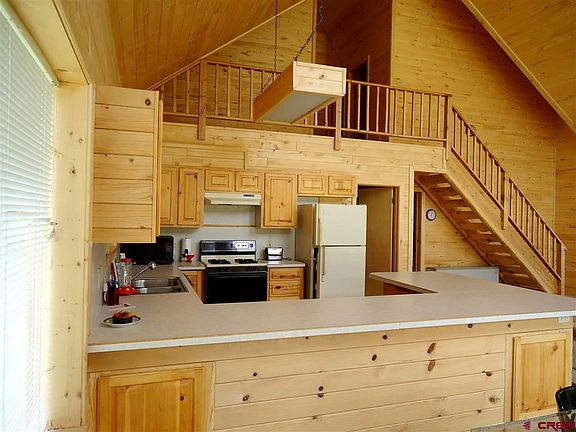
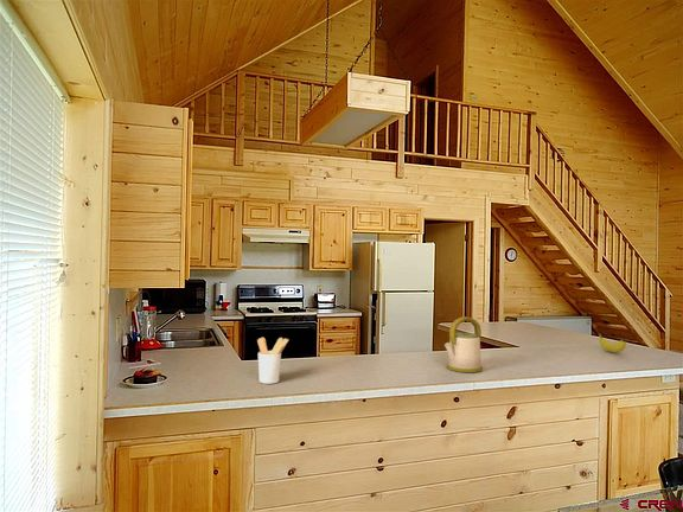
+ kettle (461, 343)
+ utensil holder (273, 359)
+ fruit (612, 344)
